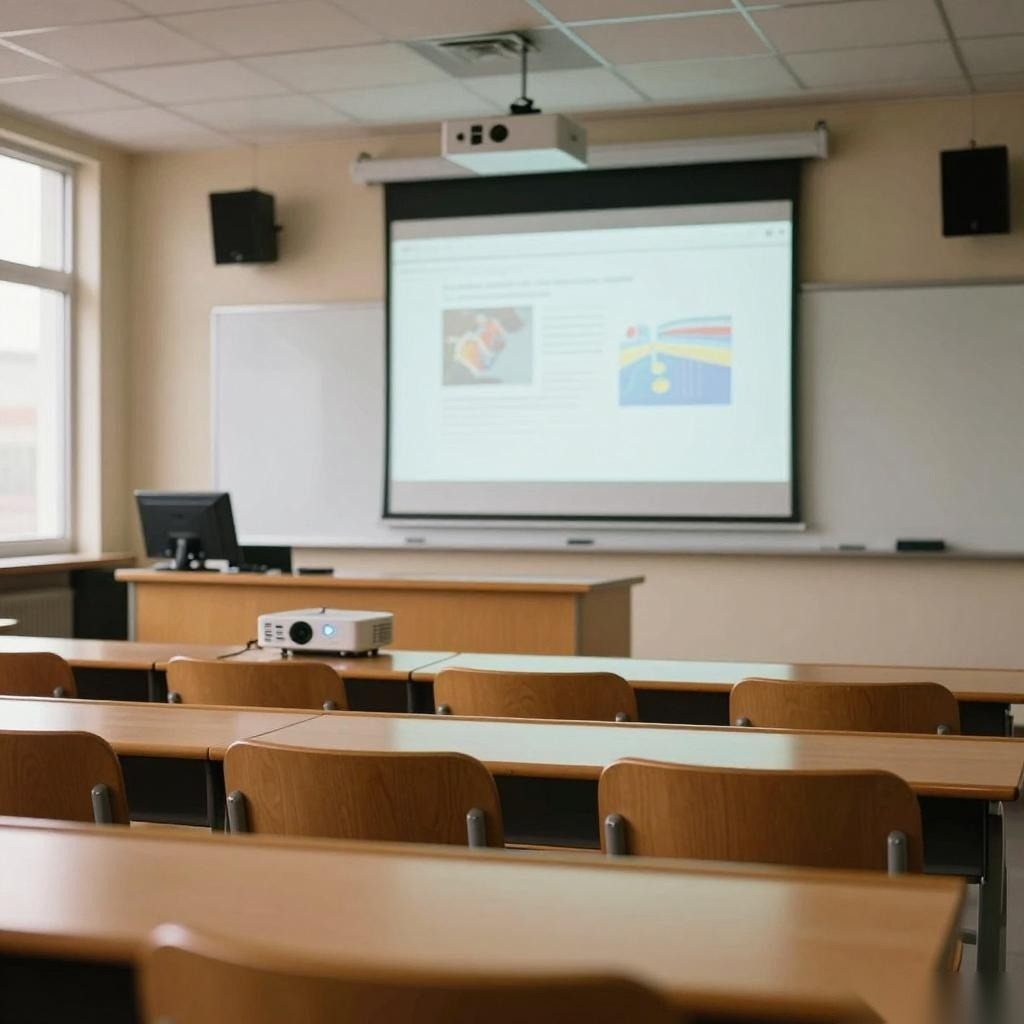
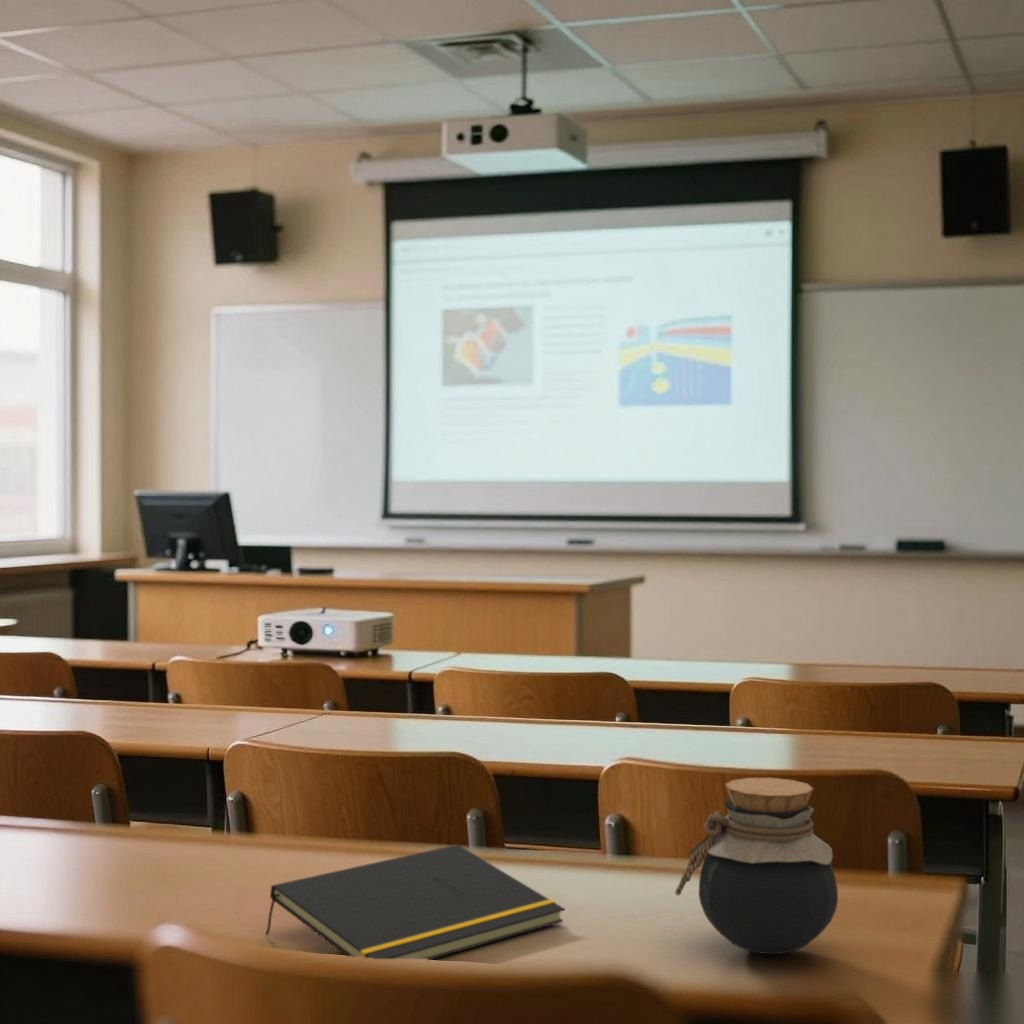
+ notepad (419, 903)
+ jar (760, 866)
